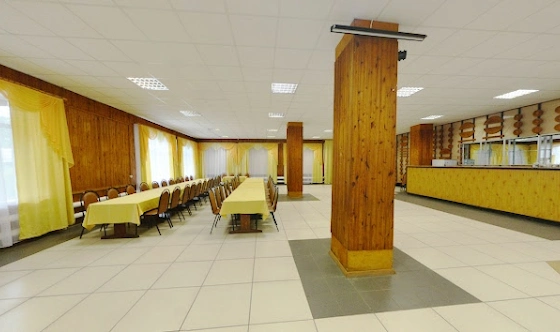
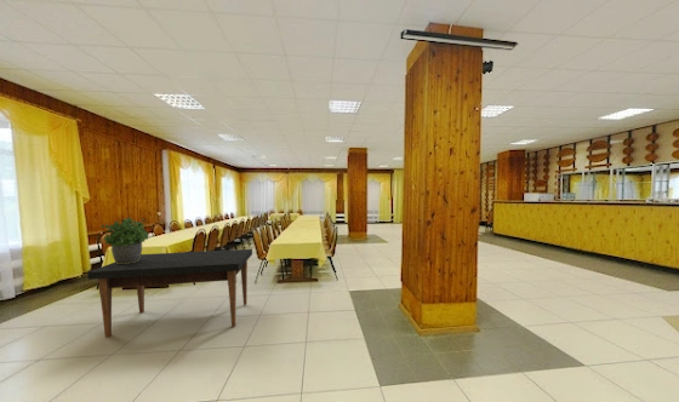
+ dining table (183, 282)
+ potted plant (127, 239)
